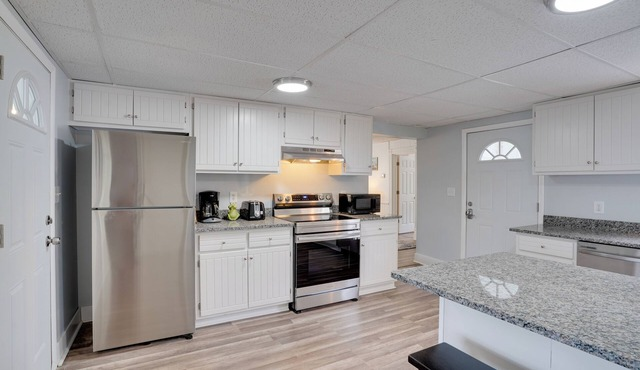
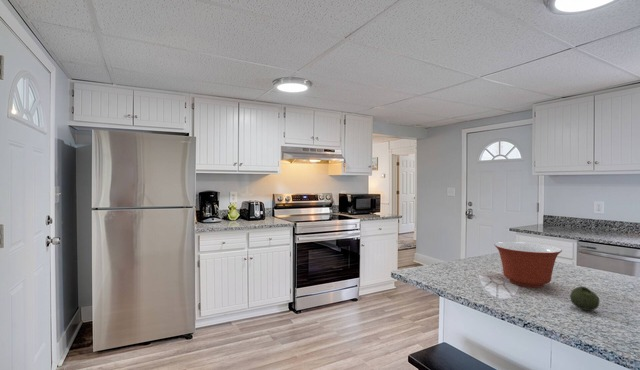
+ fruit (584, 297)
+ mixing bowl (526, 264)
